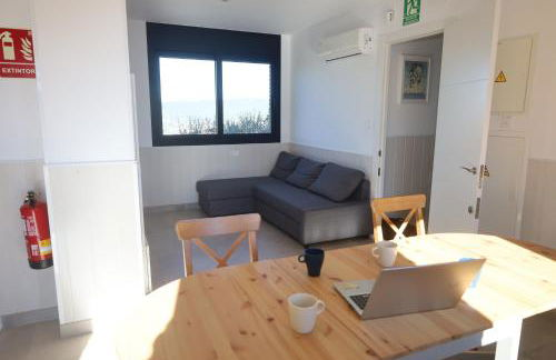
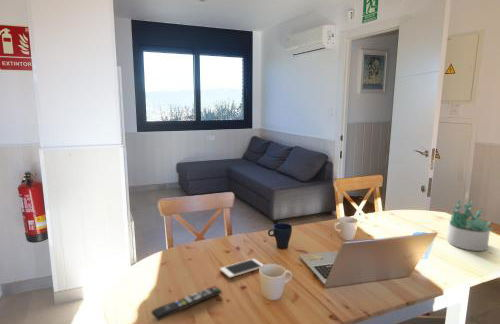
+ remote control (188, 301)
+ succulent plant (469, 223)
+ cell phone (242, 267)
